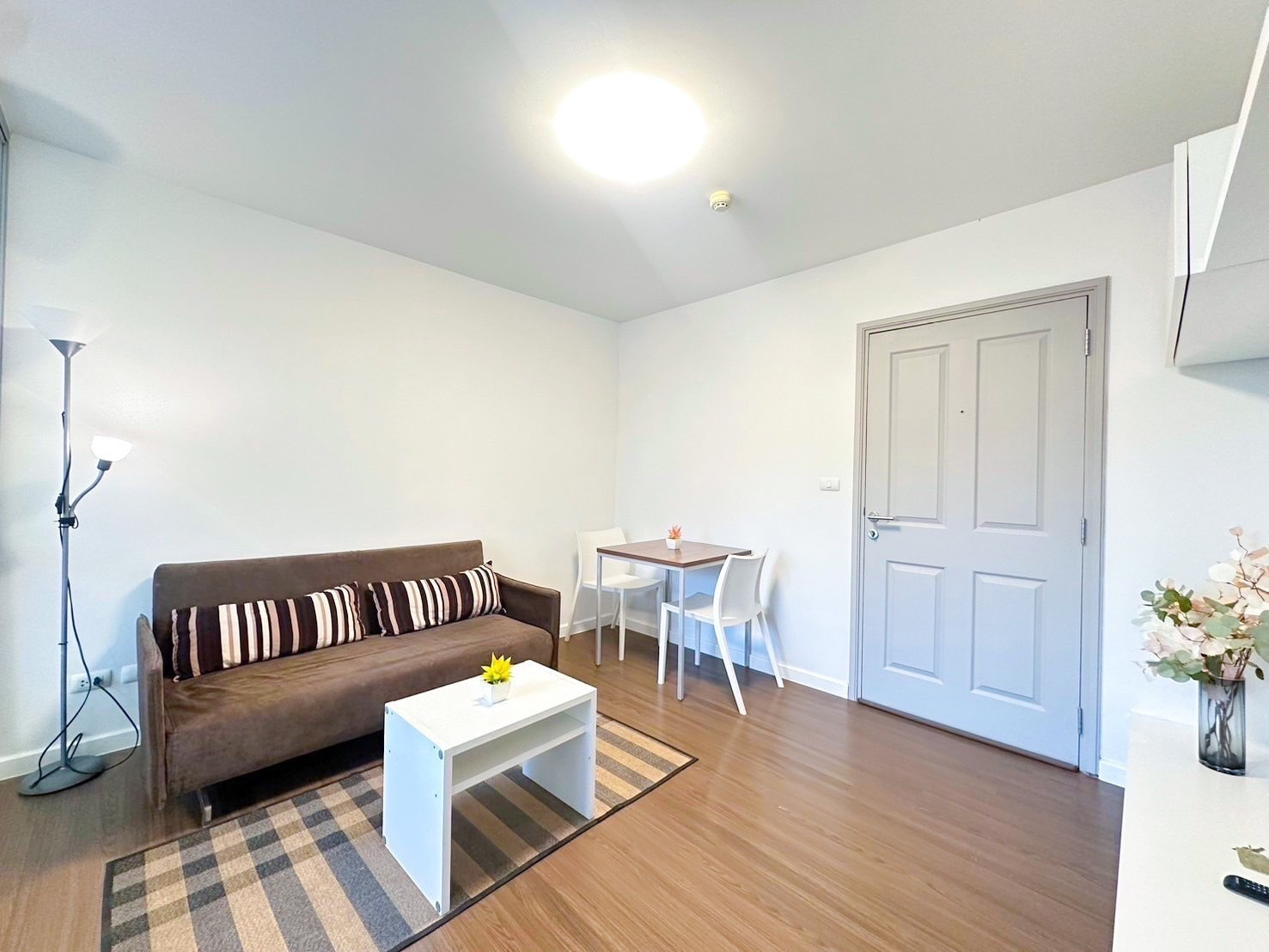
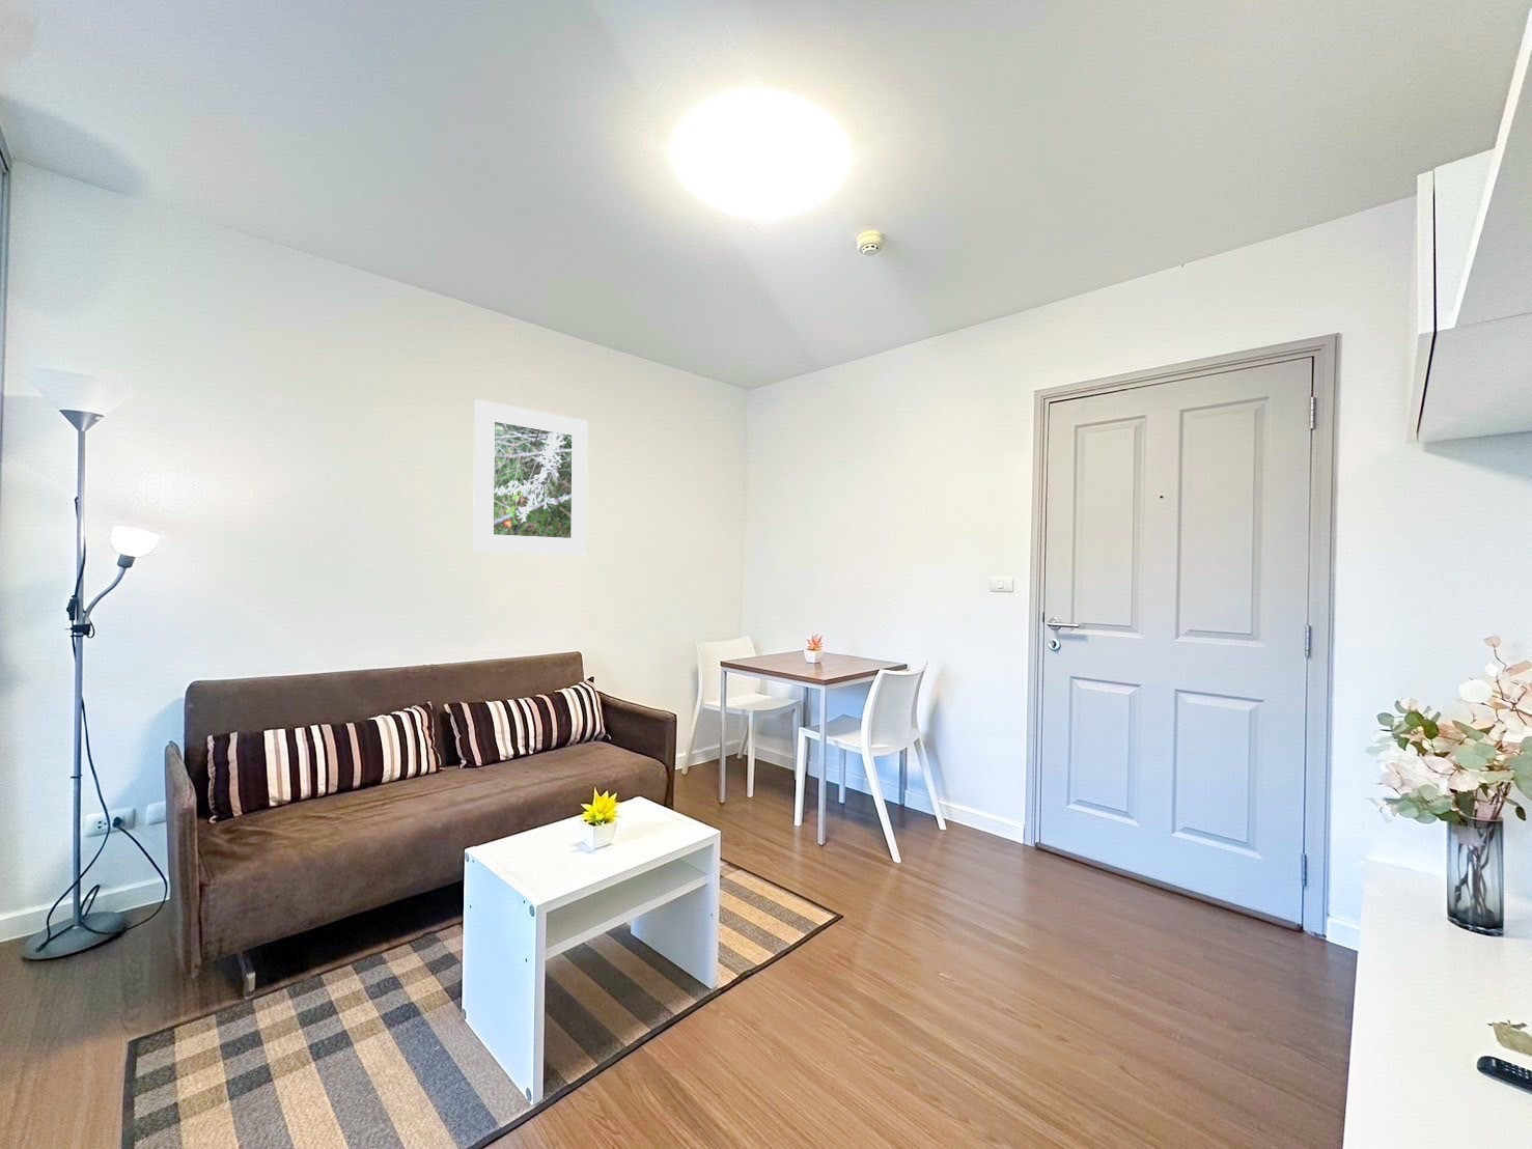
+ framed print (534, 483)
